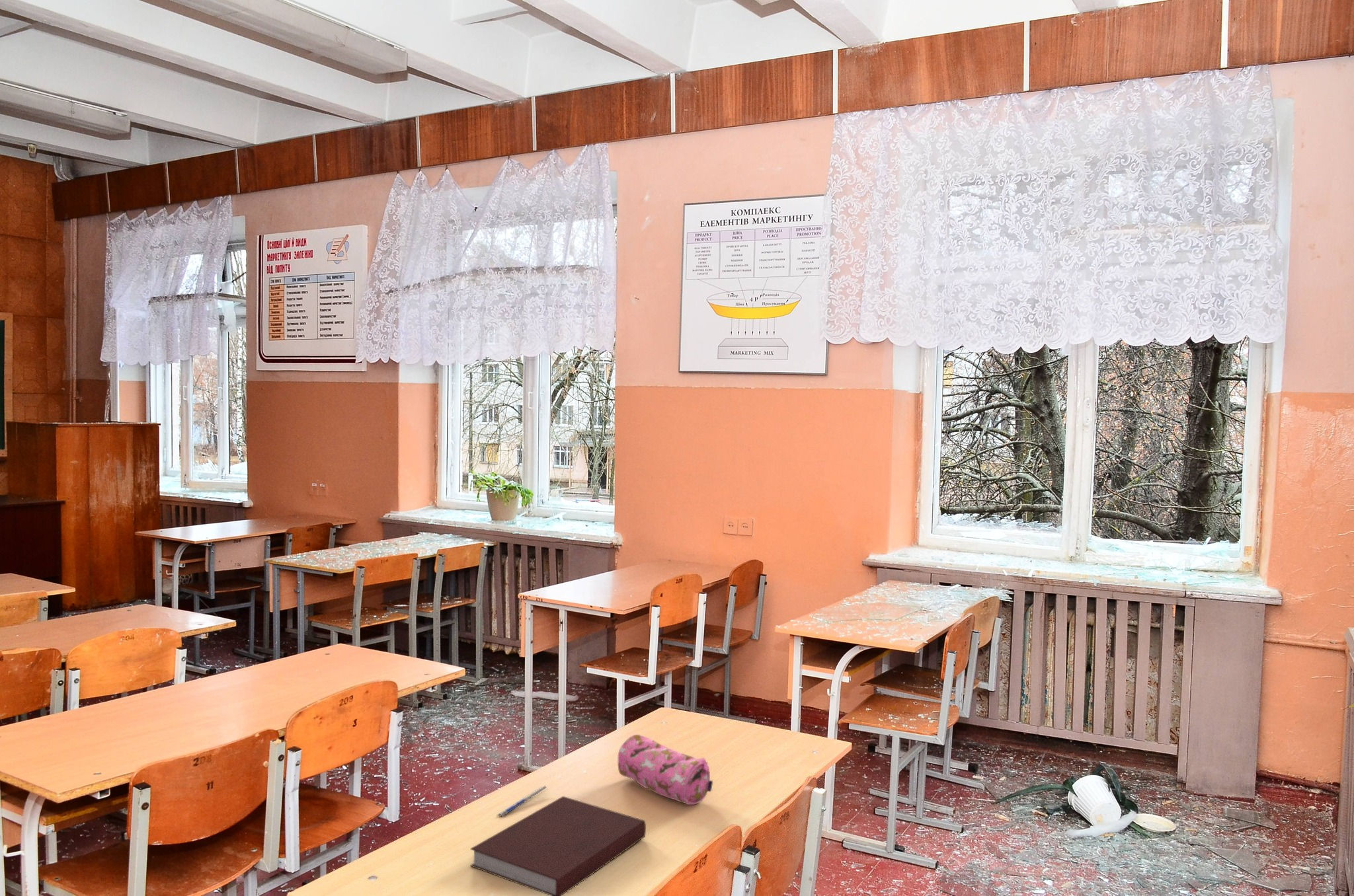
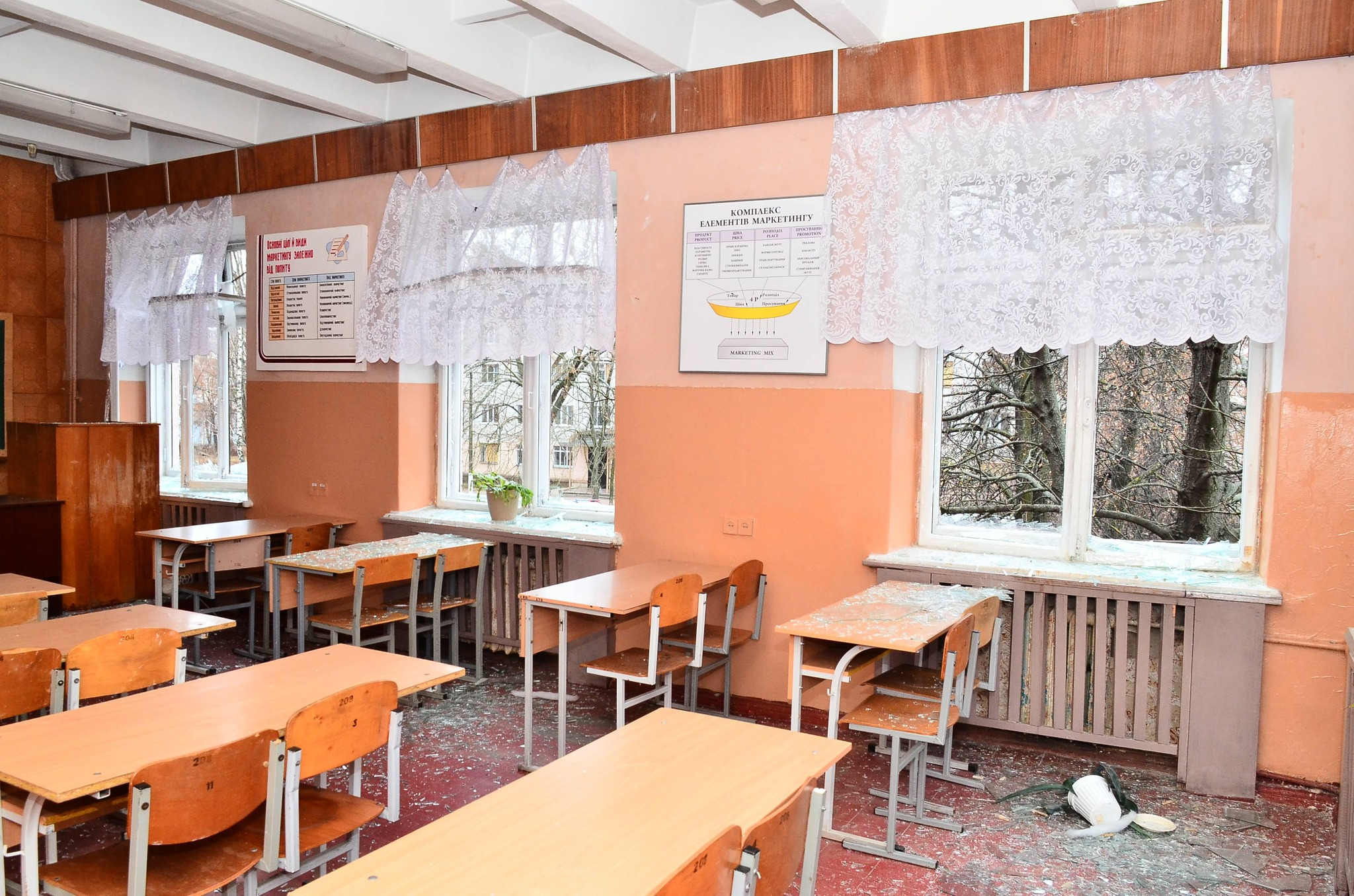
- pen (524, 800)
- notebook (561, 842)
- pencil case (663, 768)
